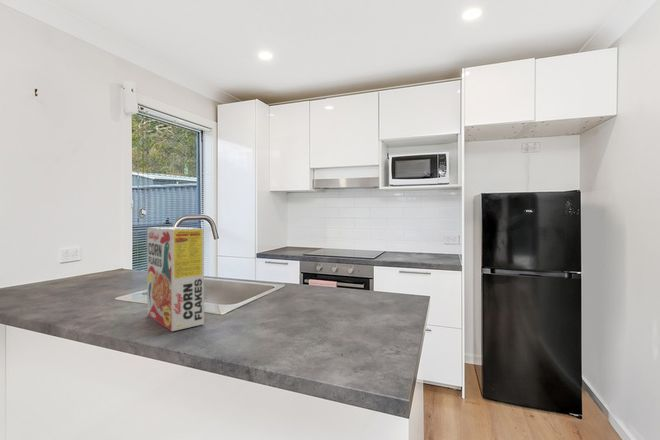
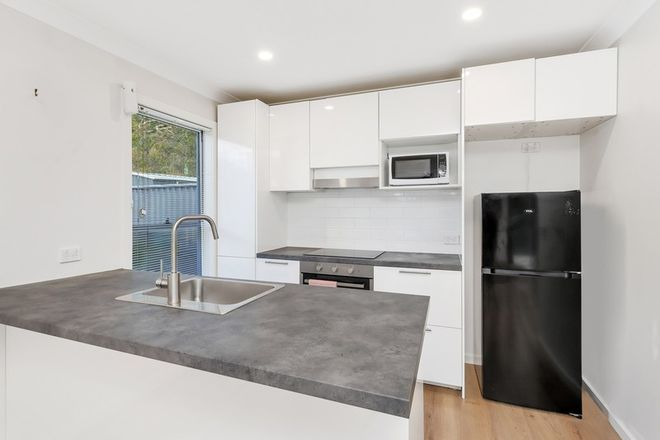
- cereal box (174, 273)
